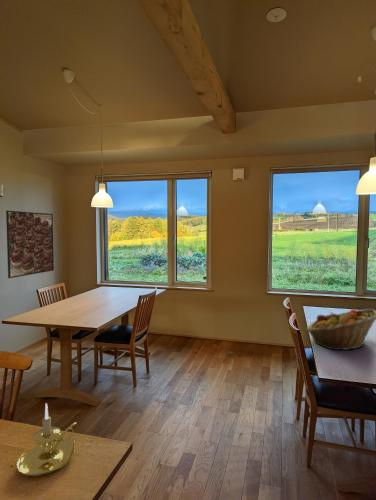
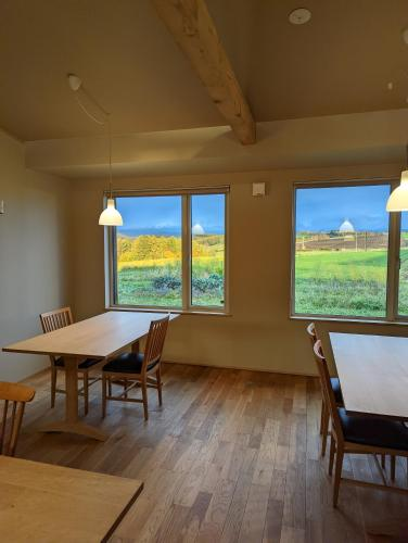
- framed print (32, 243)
- candle holder (50, 429)
- fruit basket (341, 325)
